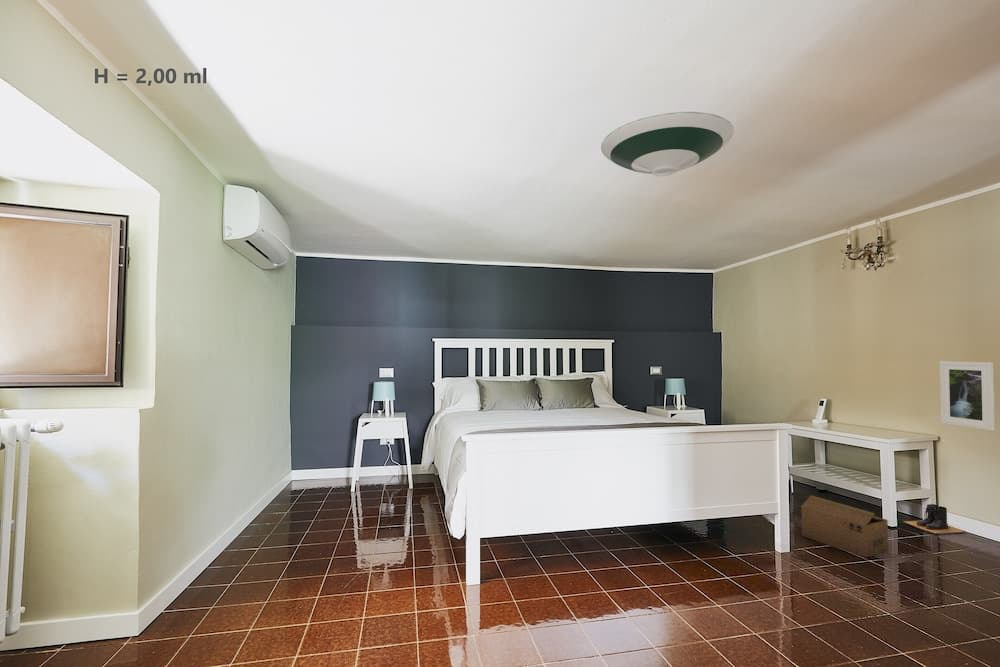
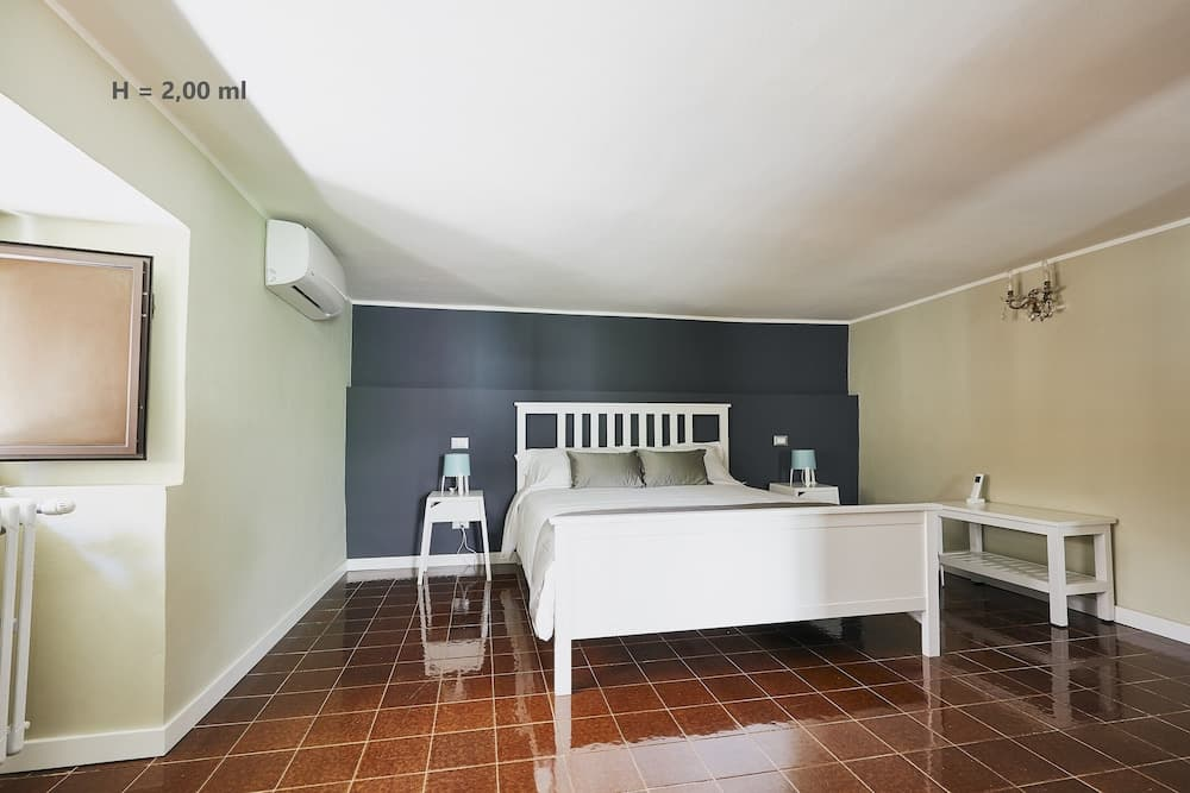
- boots (933, 516)
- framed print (965, 394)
- cardboard box (836, 521)
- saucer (664, 157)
